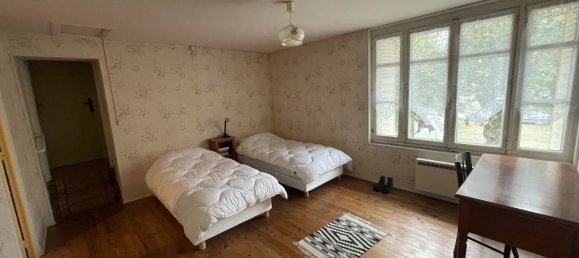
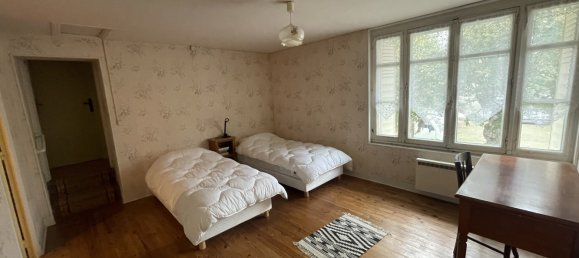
- boots (384, 183)
